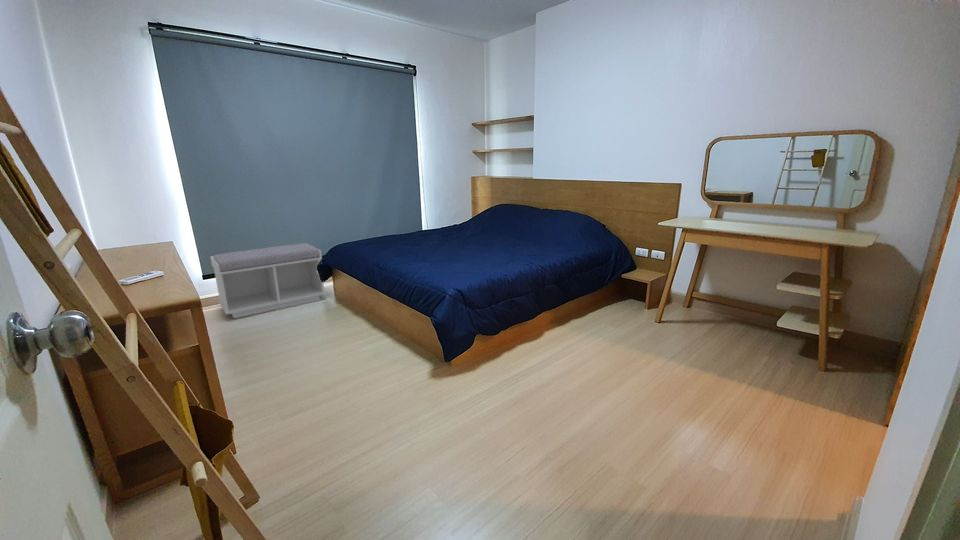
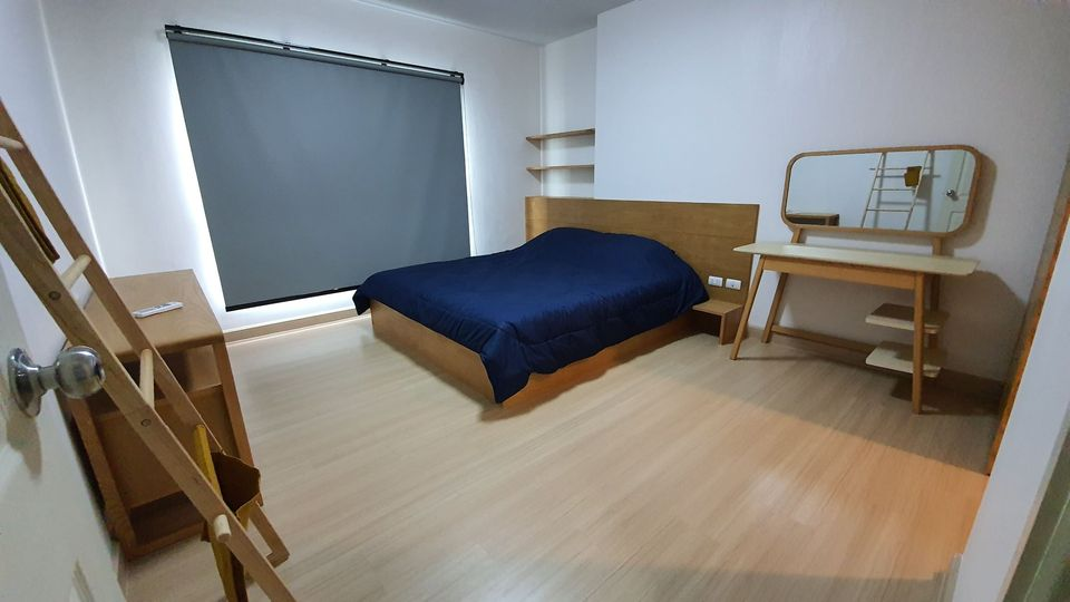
- bench (271, 277)
